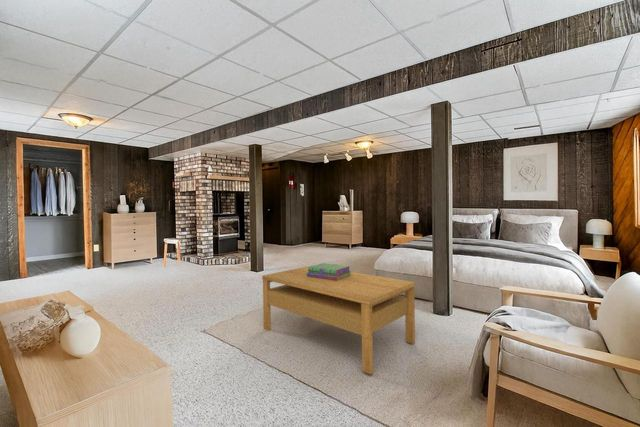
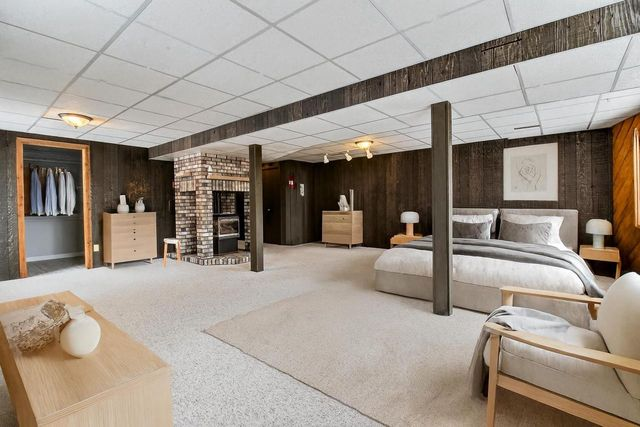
- coffee table (334, 307)
- stack of books (329, 271)
